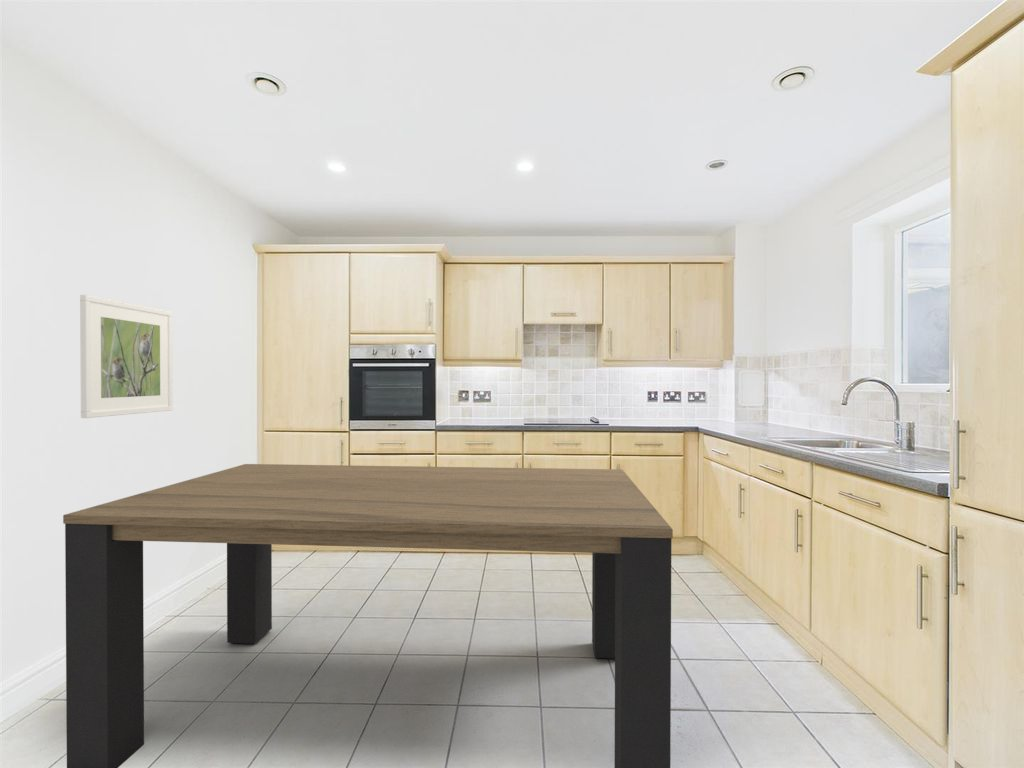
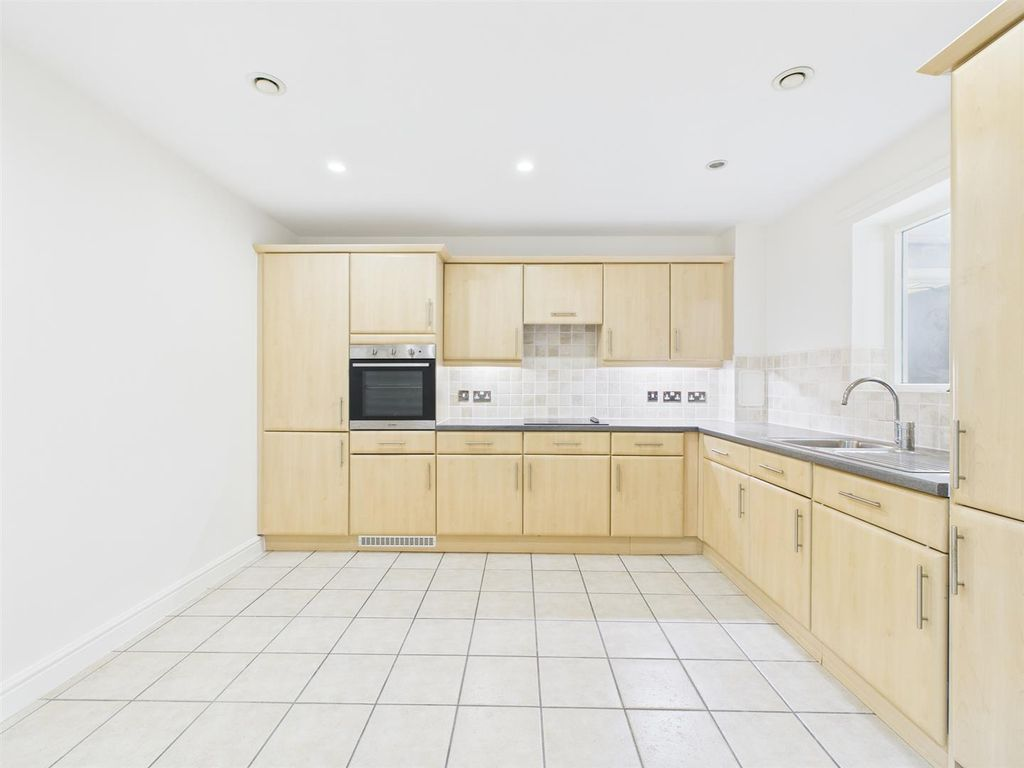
- dining table (400, 547)
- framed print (131, 359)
